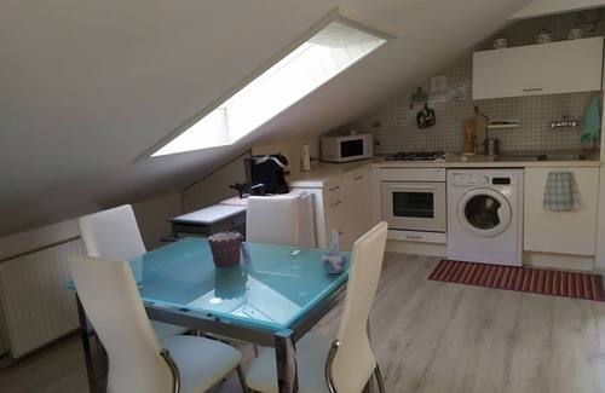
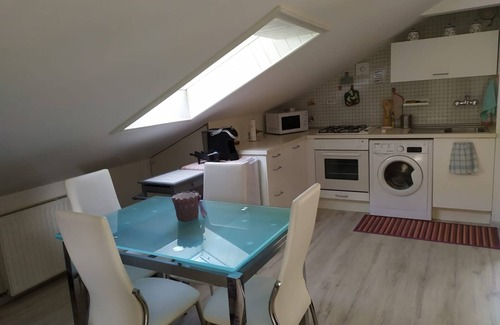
- ceramic pitcher (333, 250)
